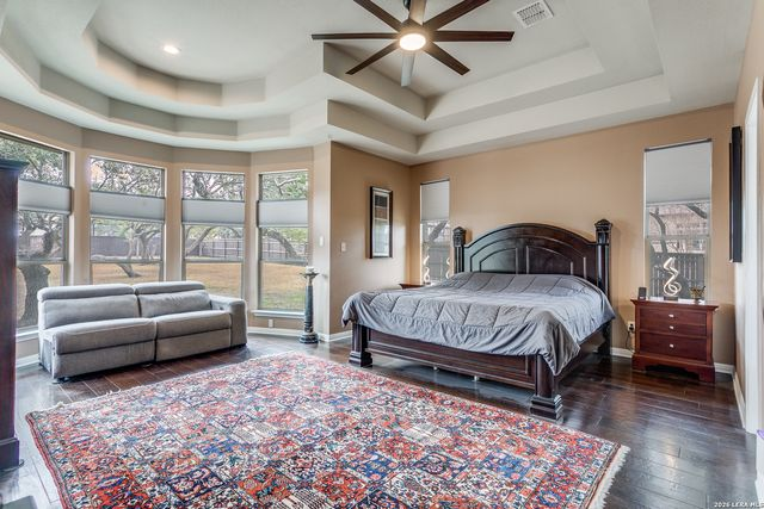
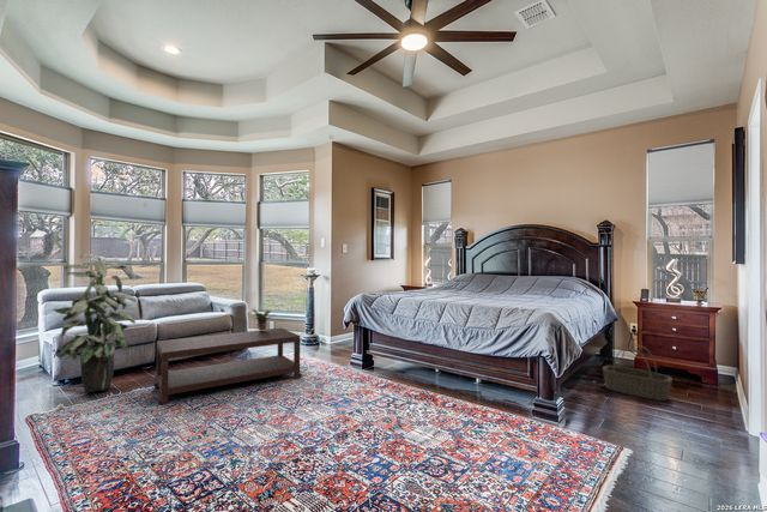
+ coffee table (230, 362)
+ potted plant (261, 319)
+ basket (635, 369)
+ indoor plant (95, 321)
